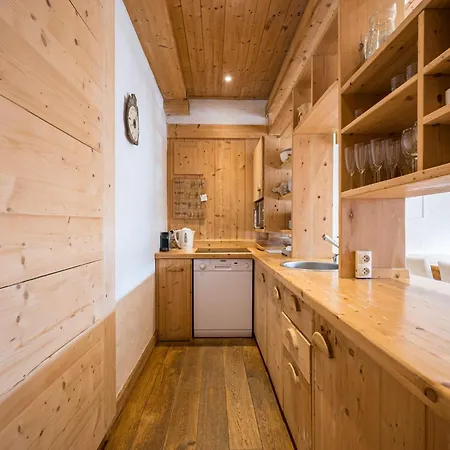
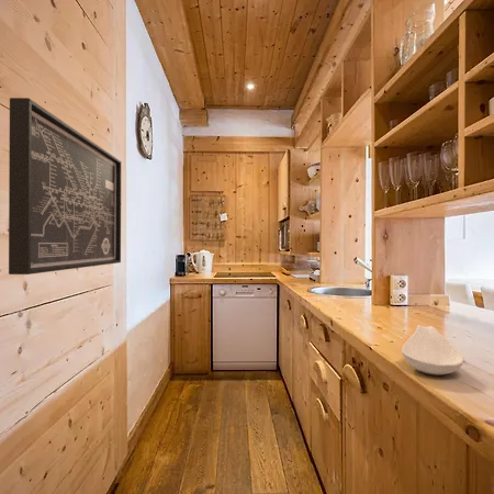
+ wall art (80, 202)
+ spoon rest (427, 346)
